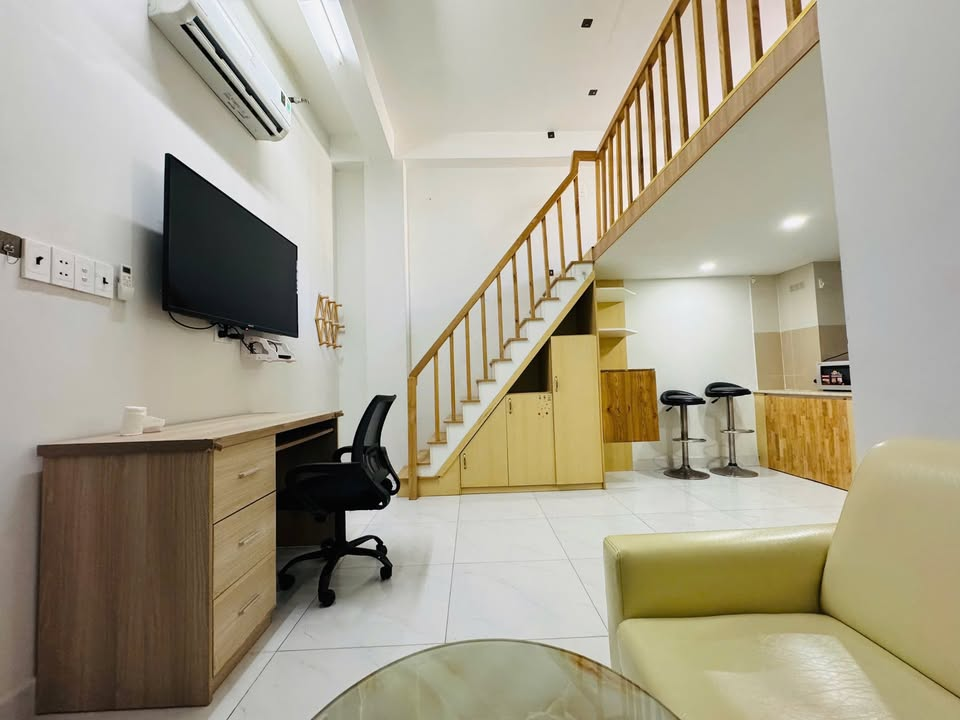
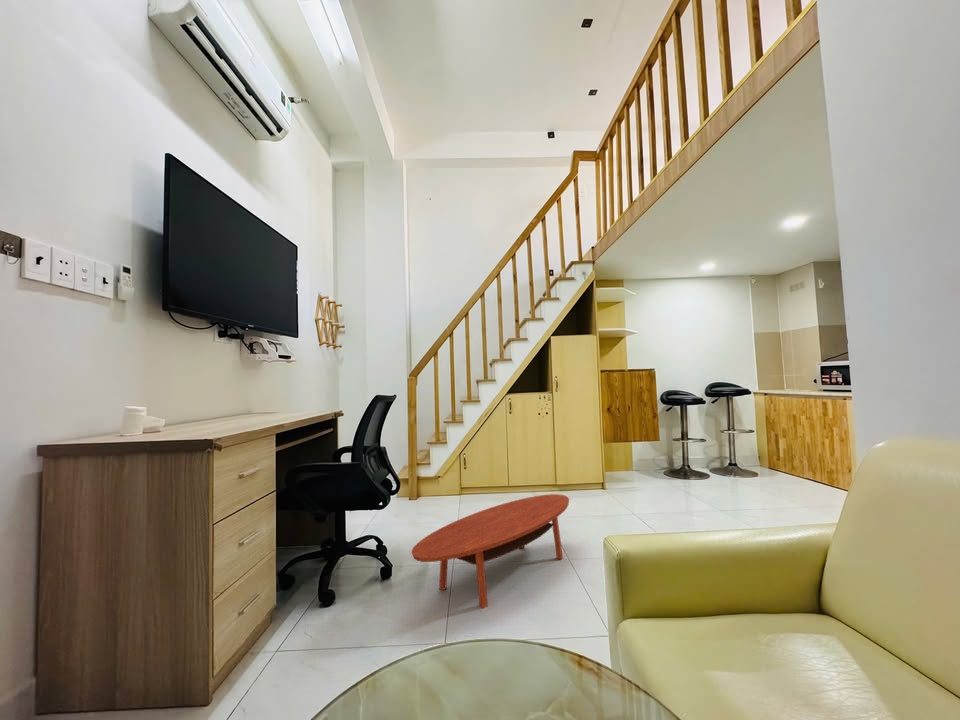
+ coffee table (504, 545)
